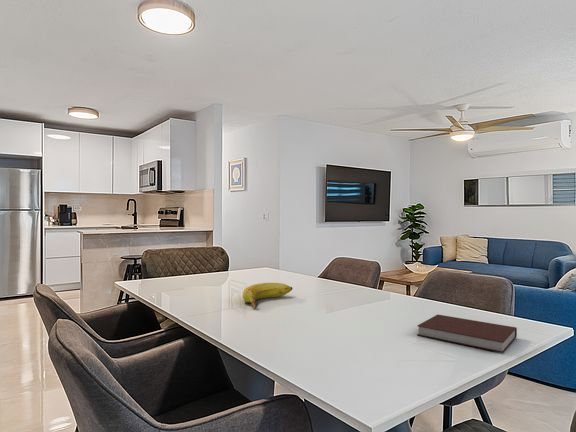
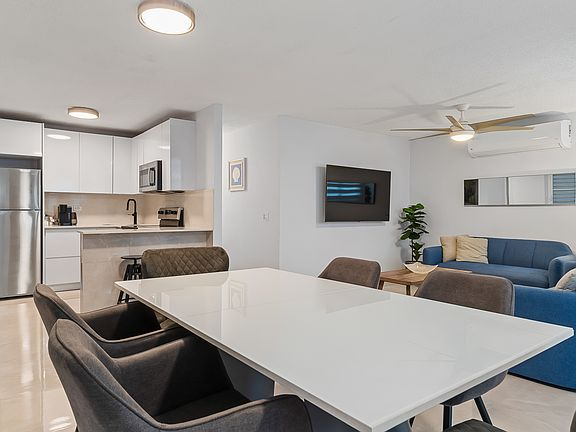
- notebook (466, 331)
- banana (270, 292)
